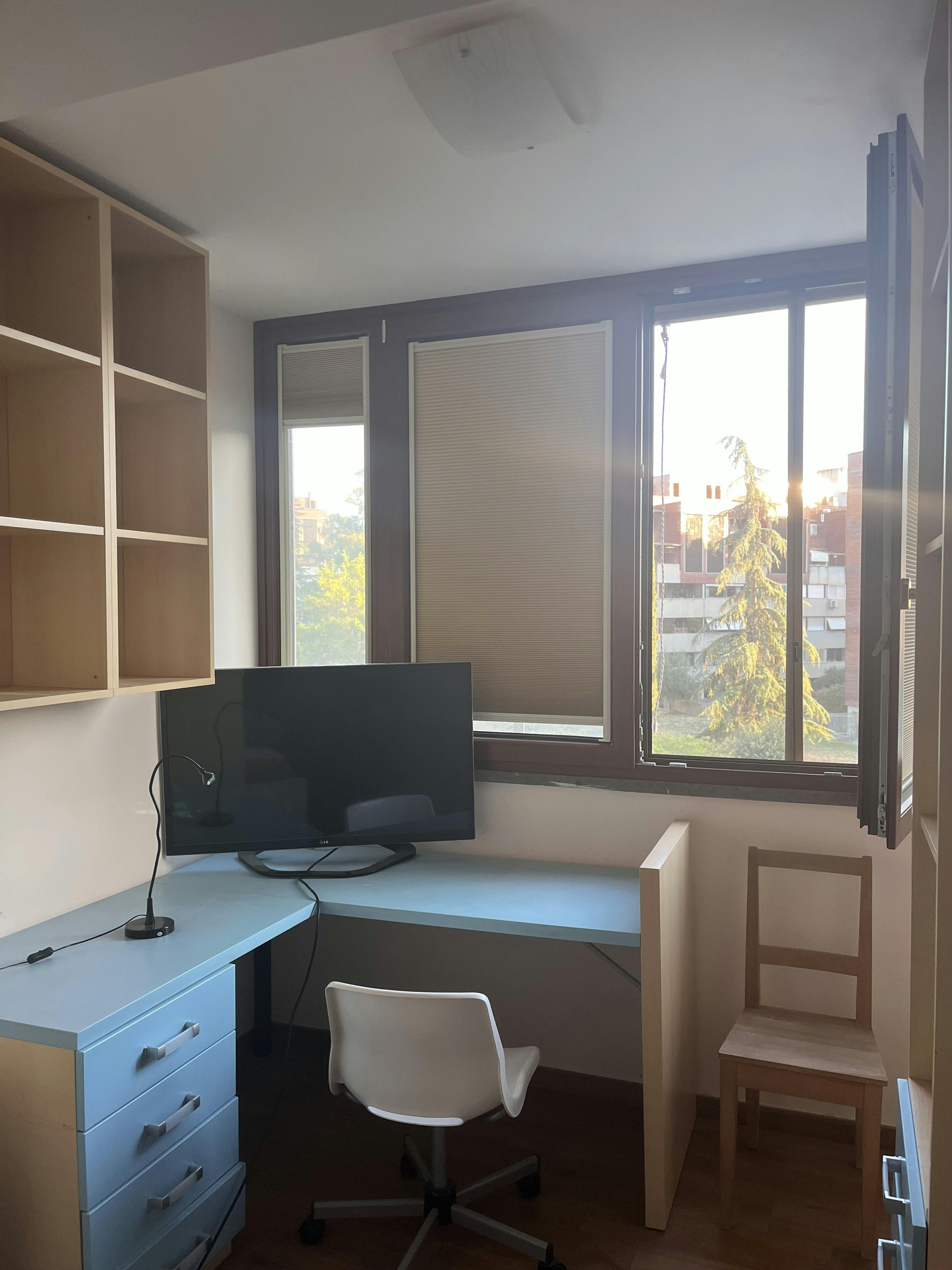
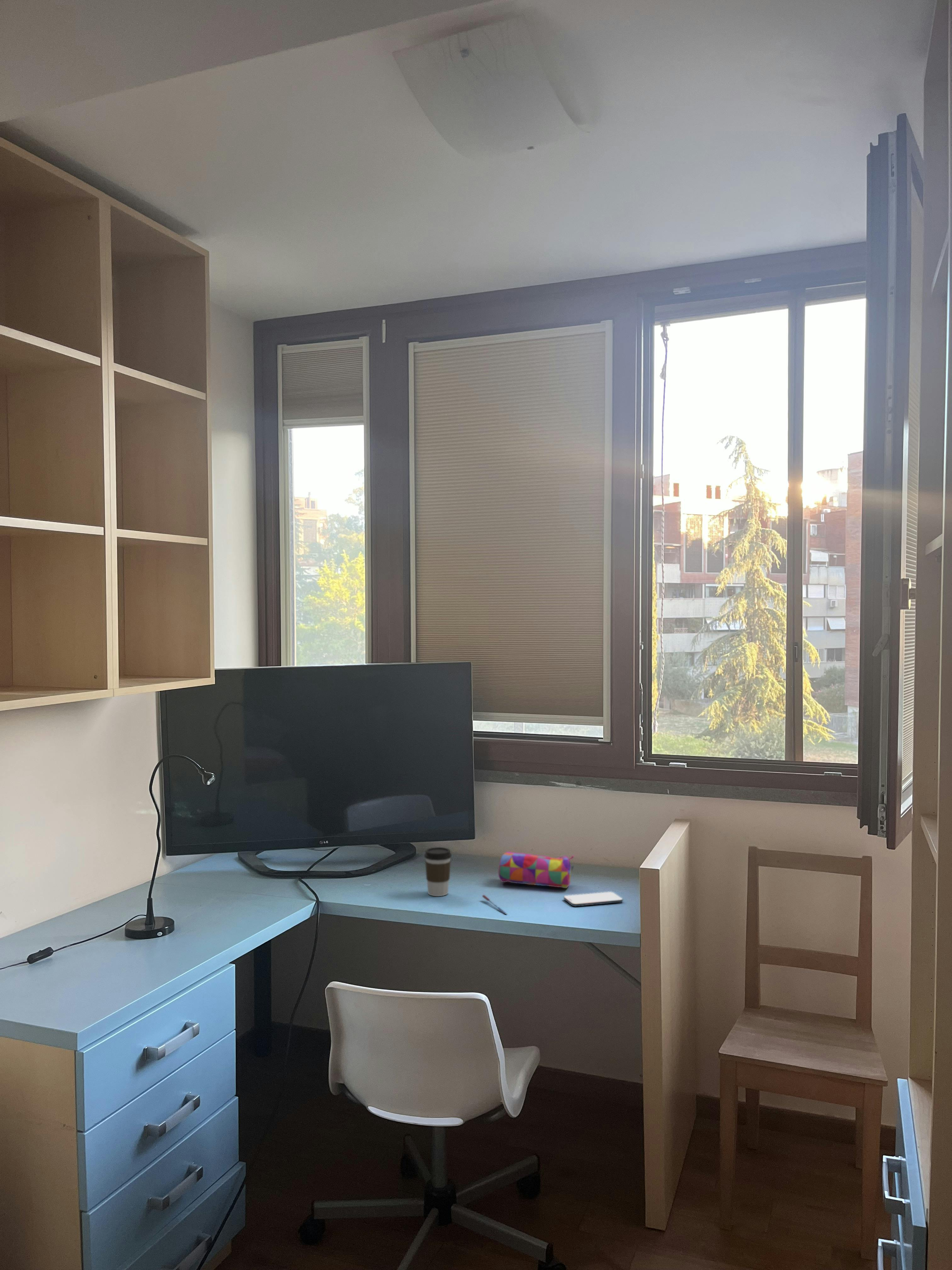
+ pen (495, 904)
+ pencil case (536, 869)
+ coffee cup (438, 872)
+ smartphone (593, 899)
